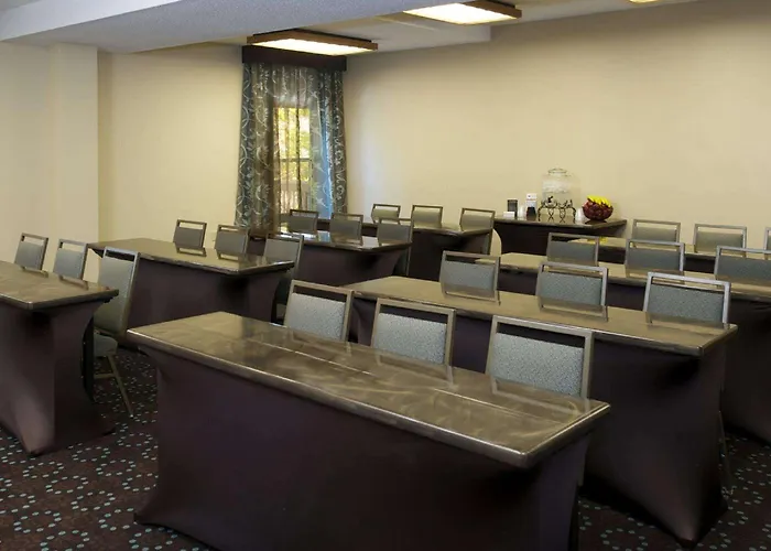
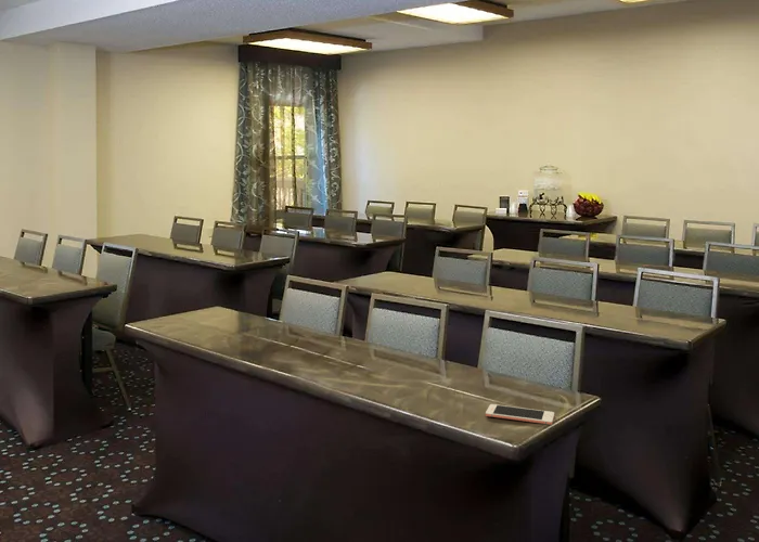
+ cell phone (519, 414)
